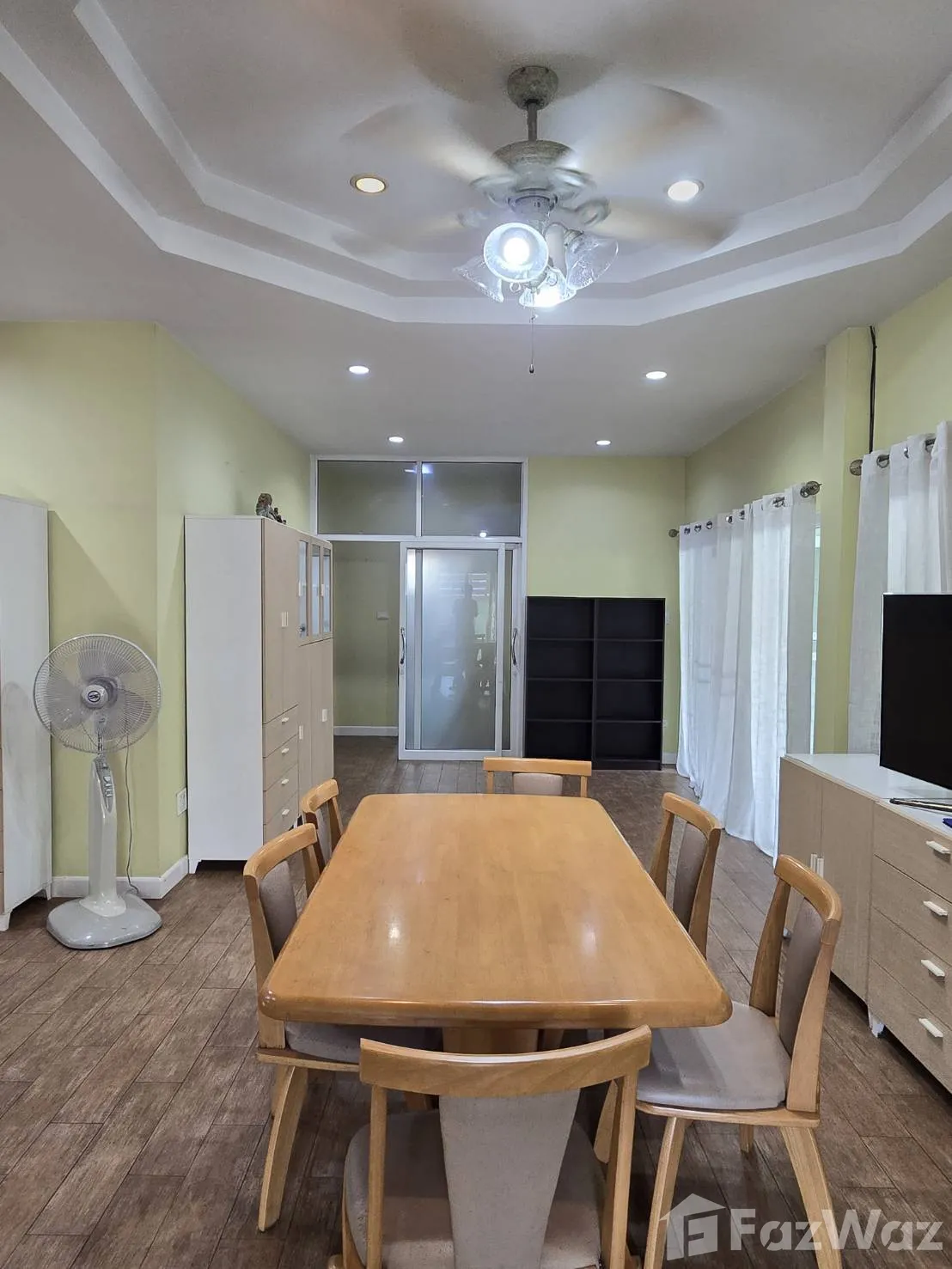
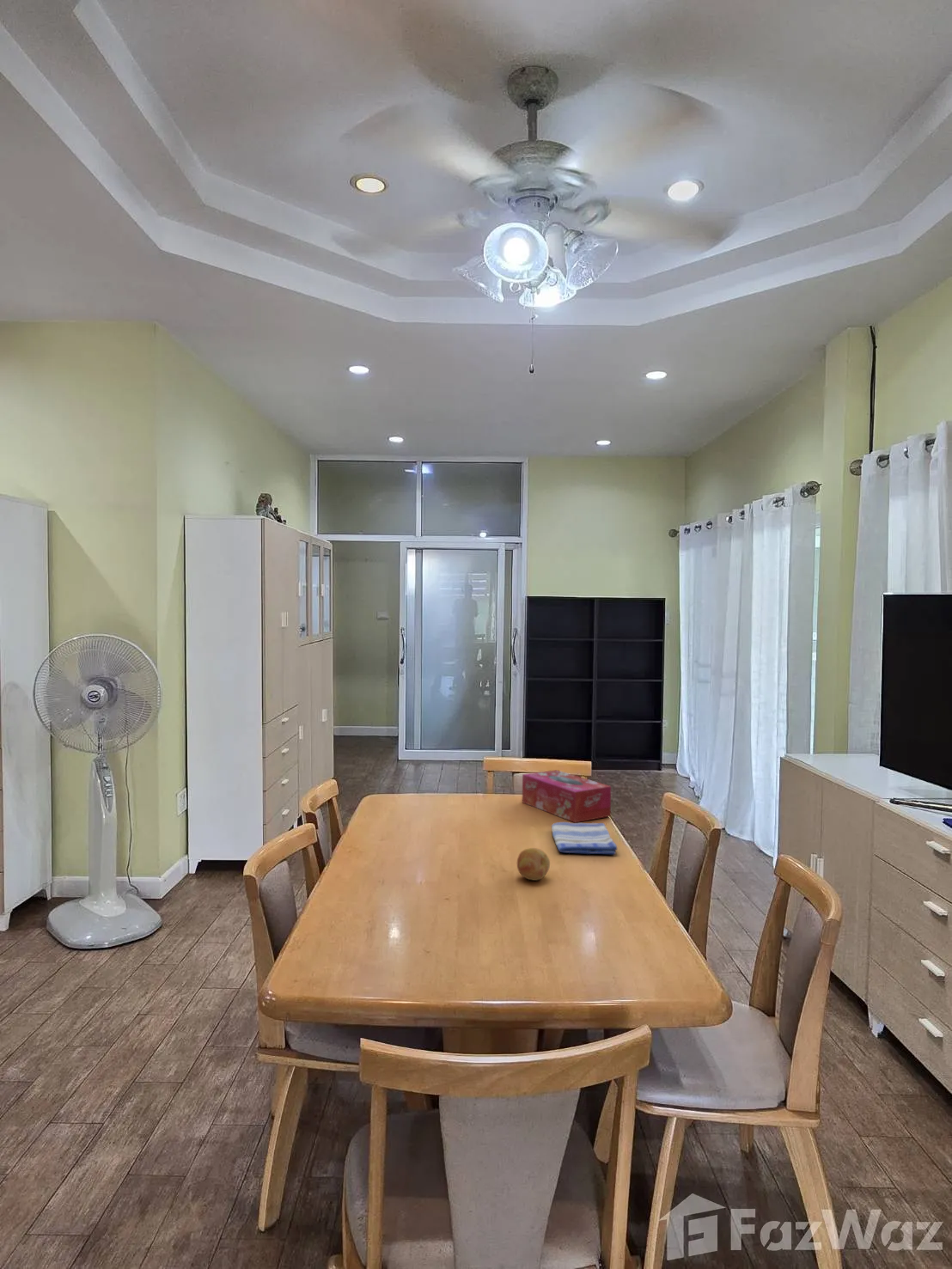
+ dish towel (583, 837)
+ fruit (533, 863)
+ tissue box (564, 794)
